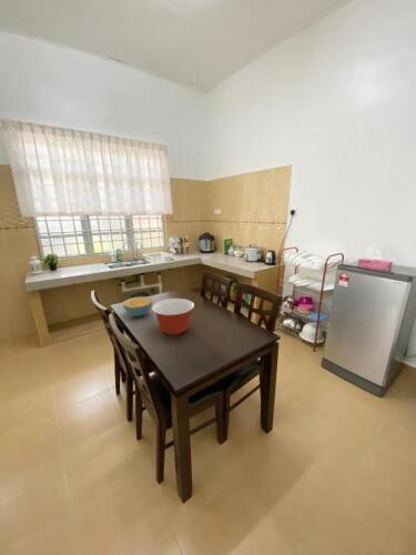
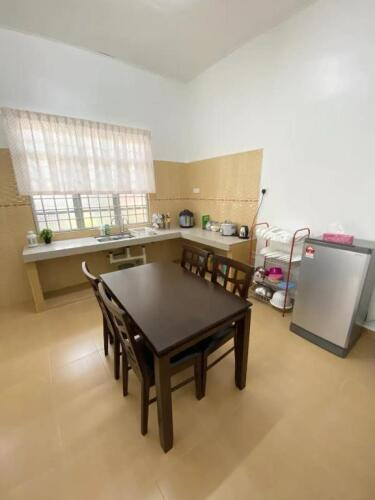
- cereal bowl (138, 307)
- mixing bowl (173, 317)
